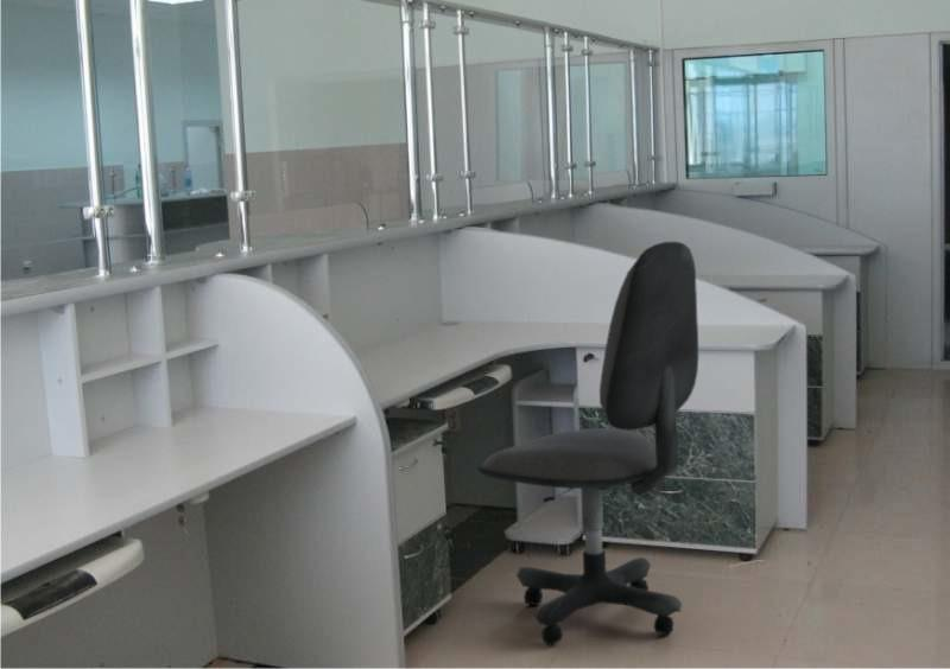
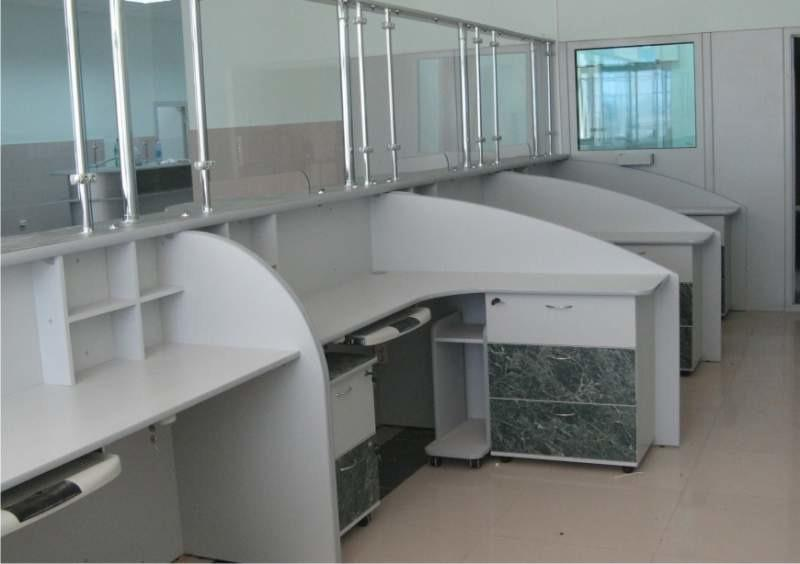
- office chair (587, 433)
